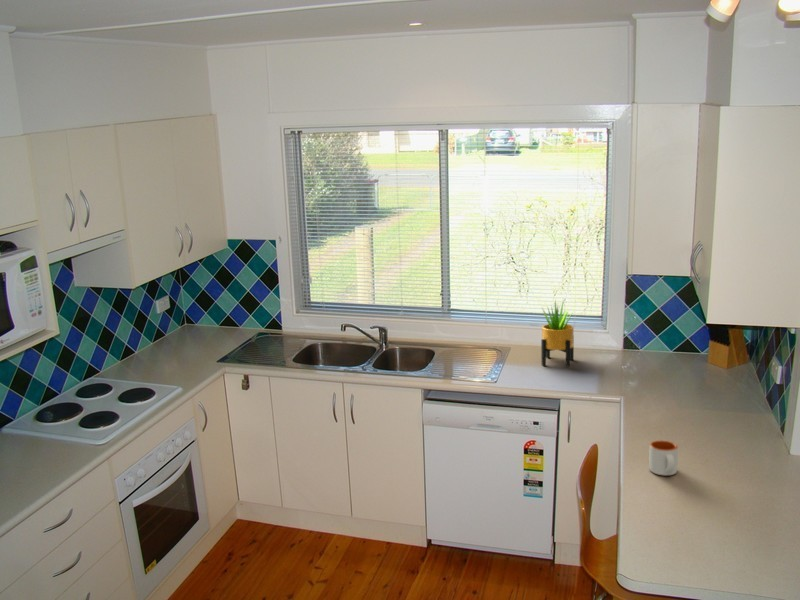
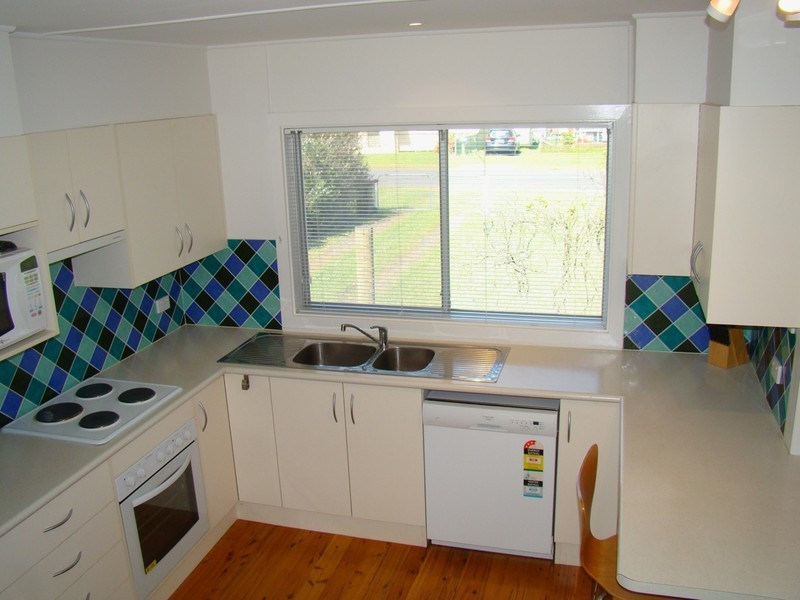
- potted plant (557, 332)
- mug (664, 459)
